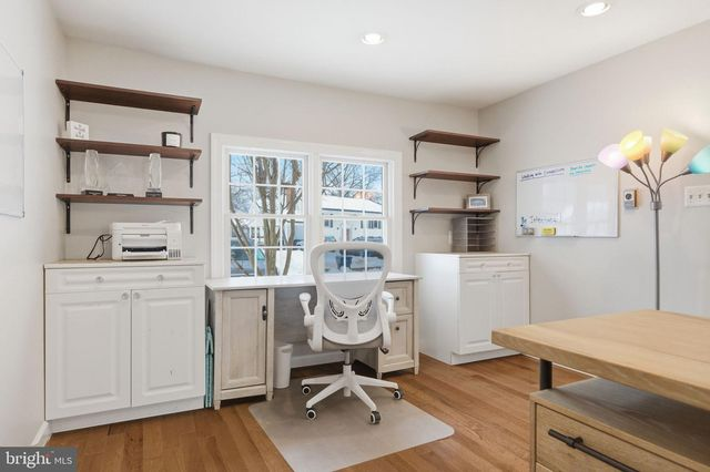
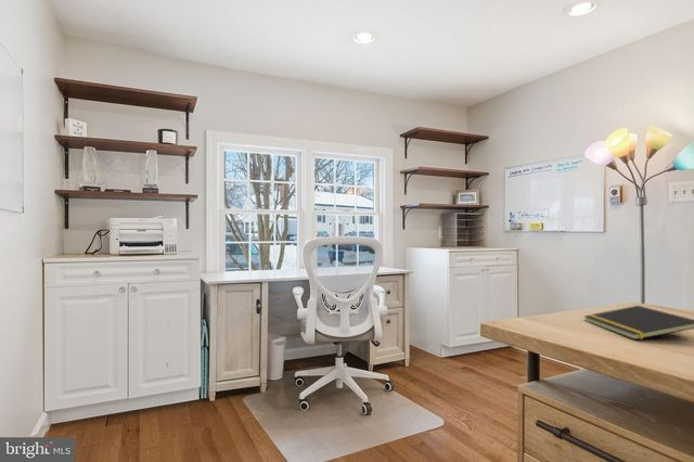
+ notepad (637, 320)
